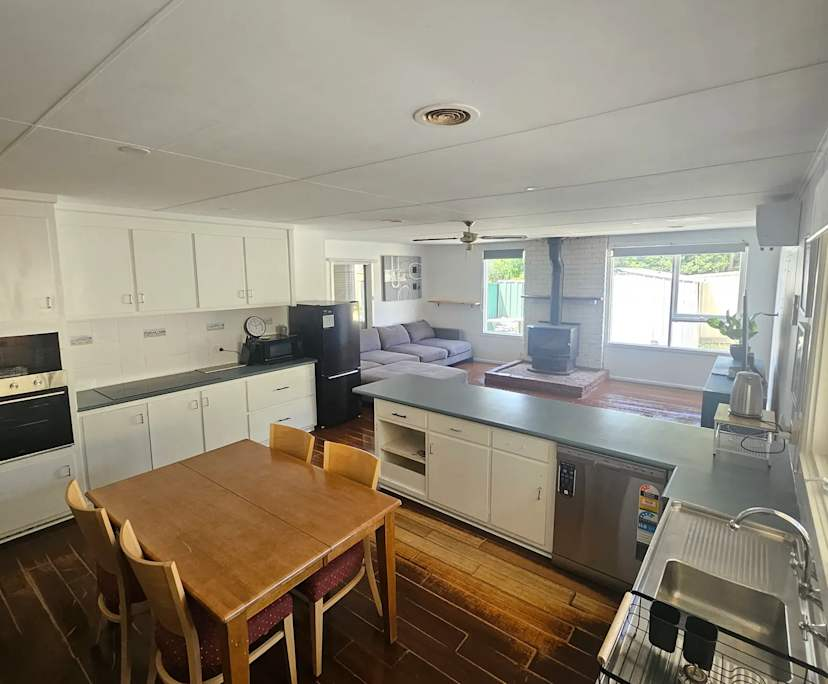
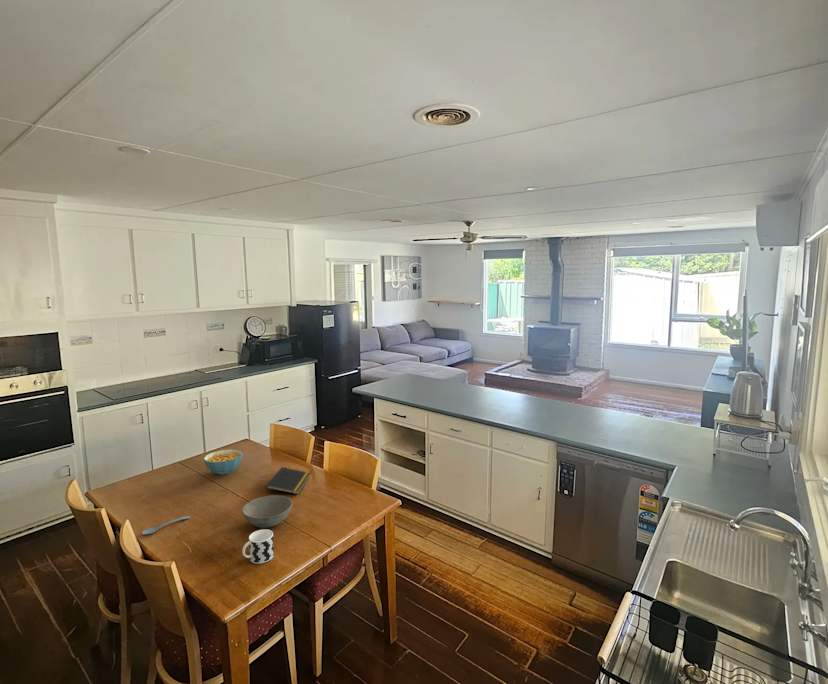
+ notepad (289, 479)
+ cup (257, 547)
+ bowl (268, 514)
+ cereal bowl (223, 464)
+ spoon (167, 523)
